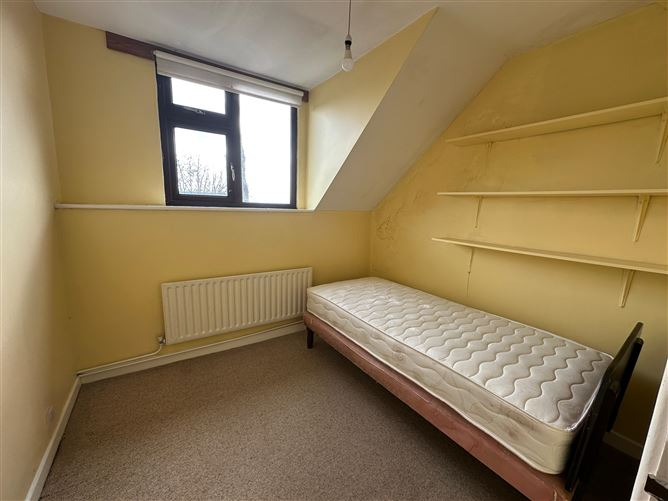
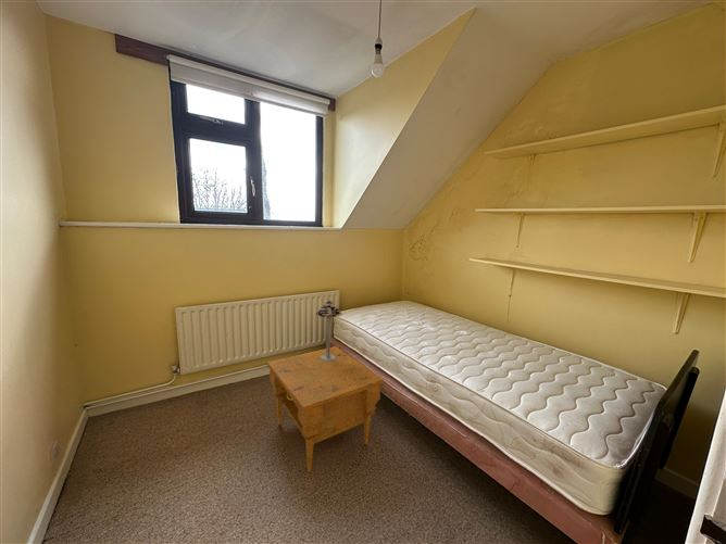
+ table lamp (328, 329)
+ nightstand (322, 402)
